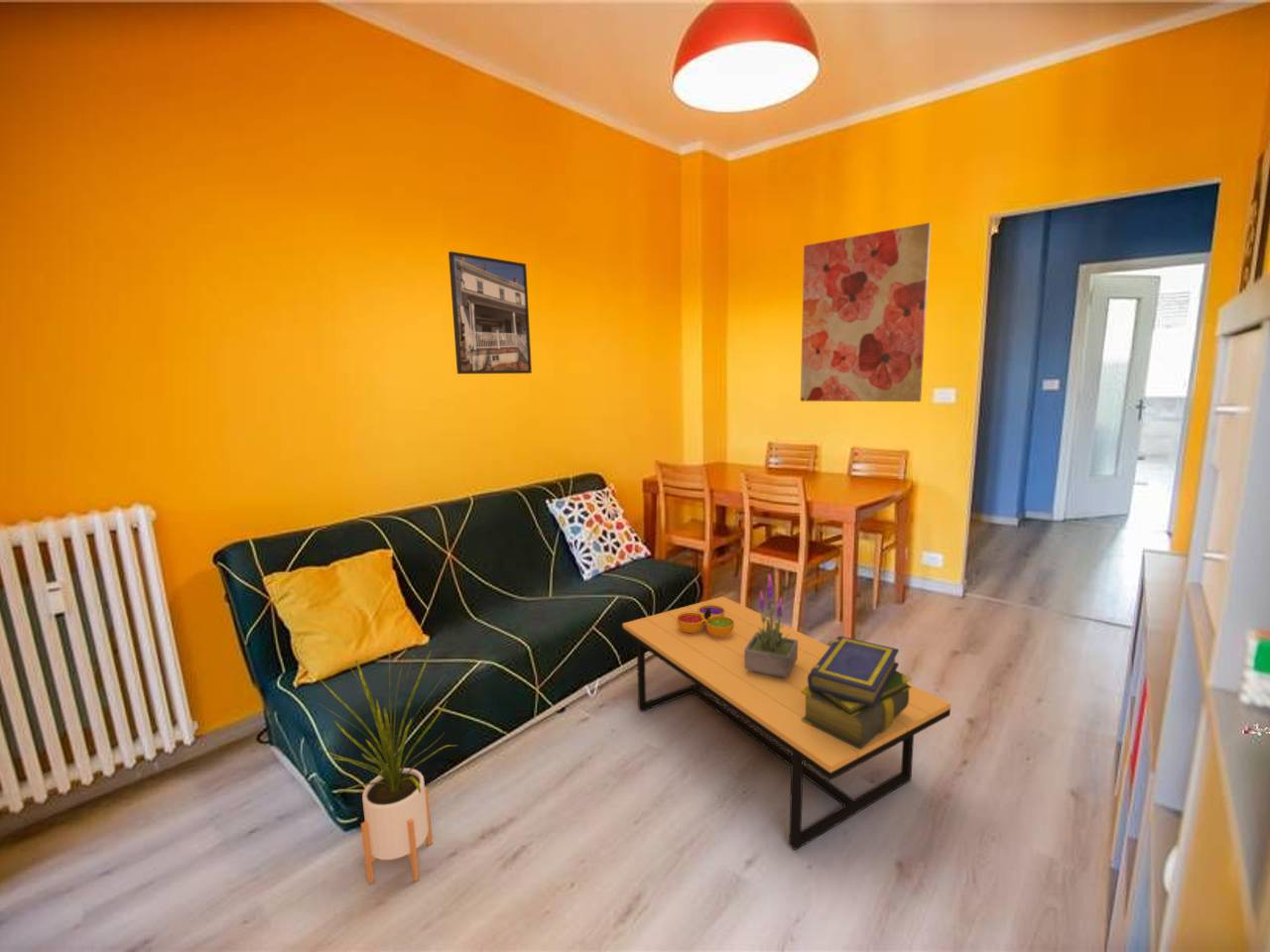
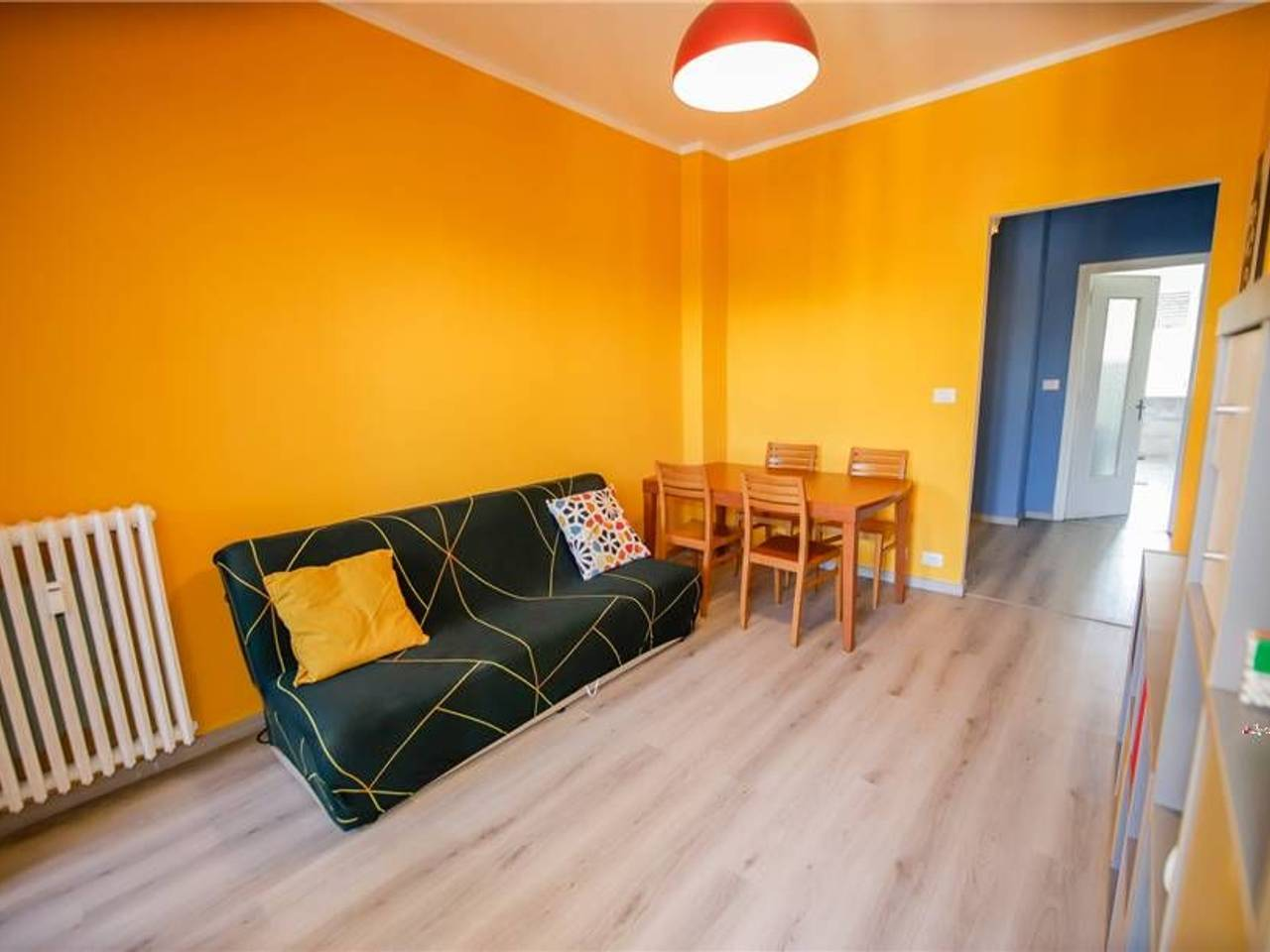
- coffee table (761, 699)
- stack of books (856, 687)
- decorative bowl (702, 618)
- house plant (391, 760)
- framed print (492, 316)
- wall art (859, 319)
- potted plant (772, 621)
